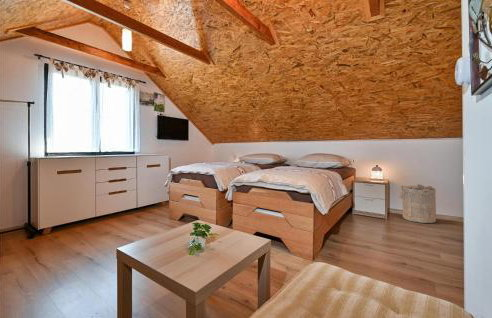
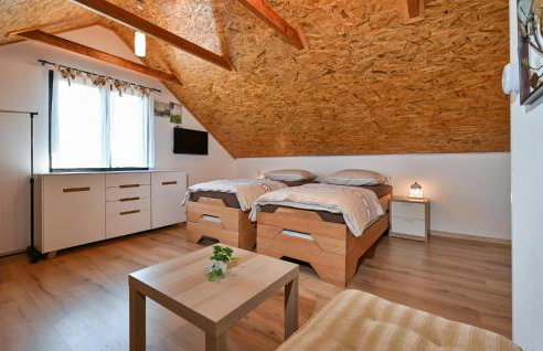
- laundry hamper (416, 201)
